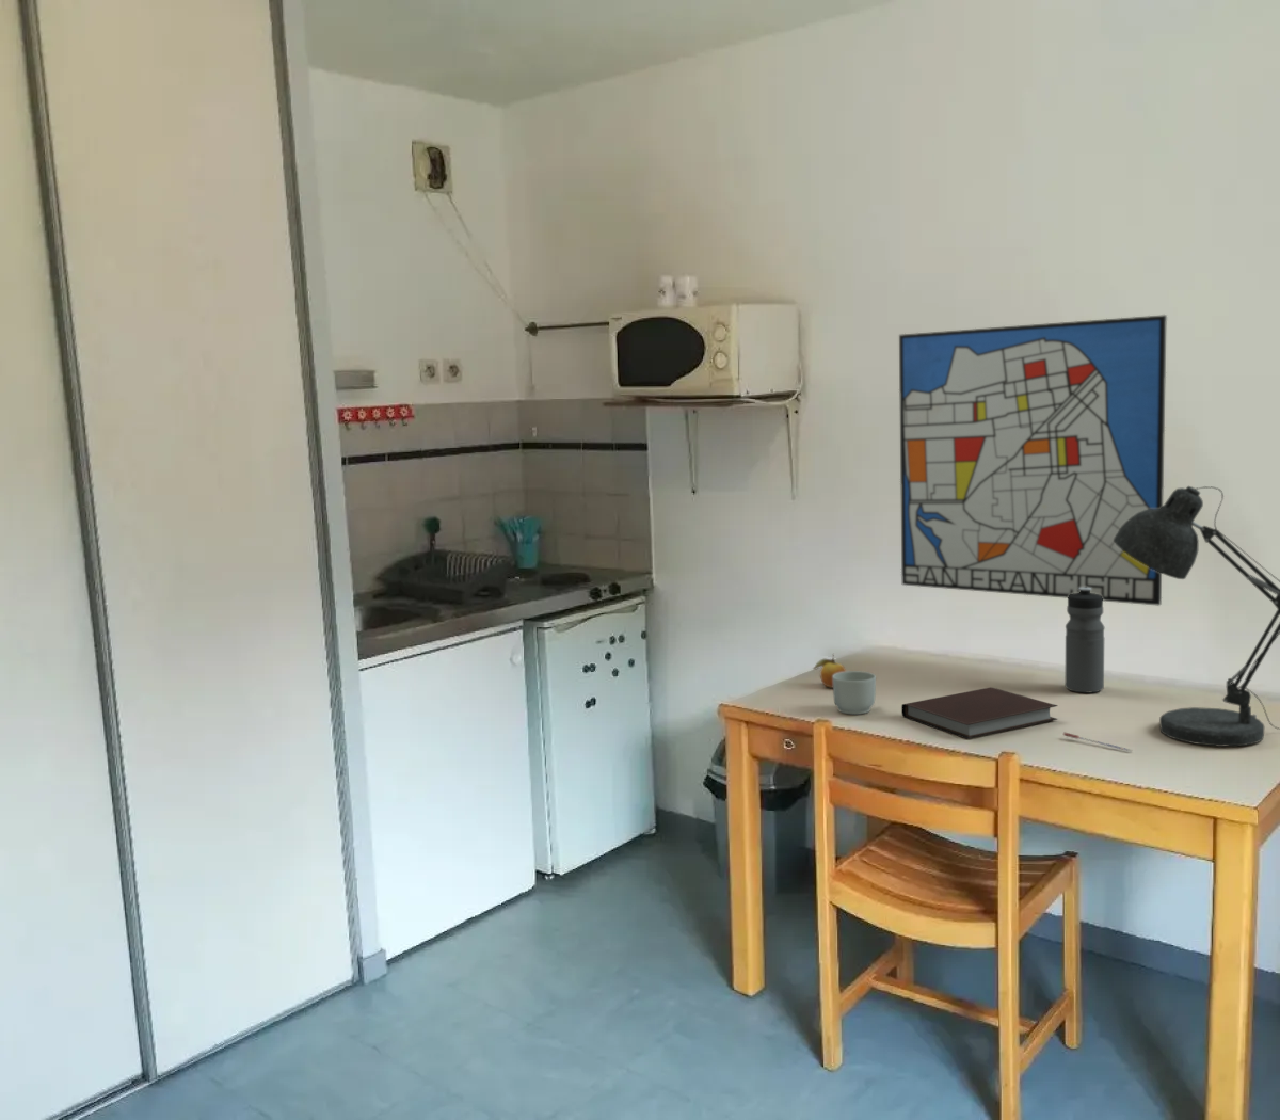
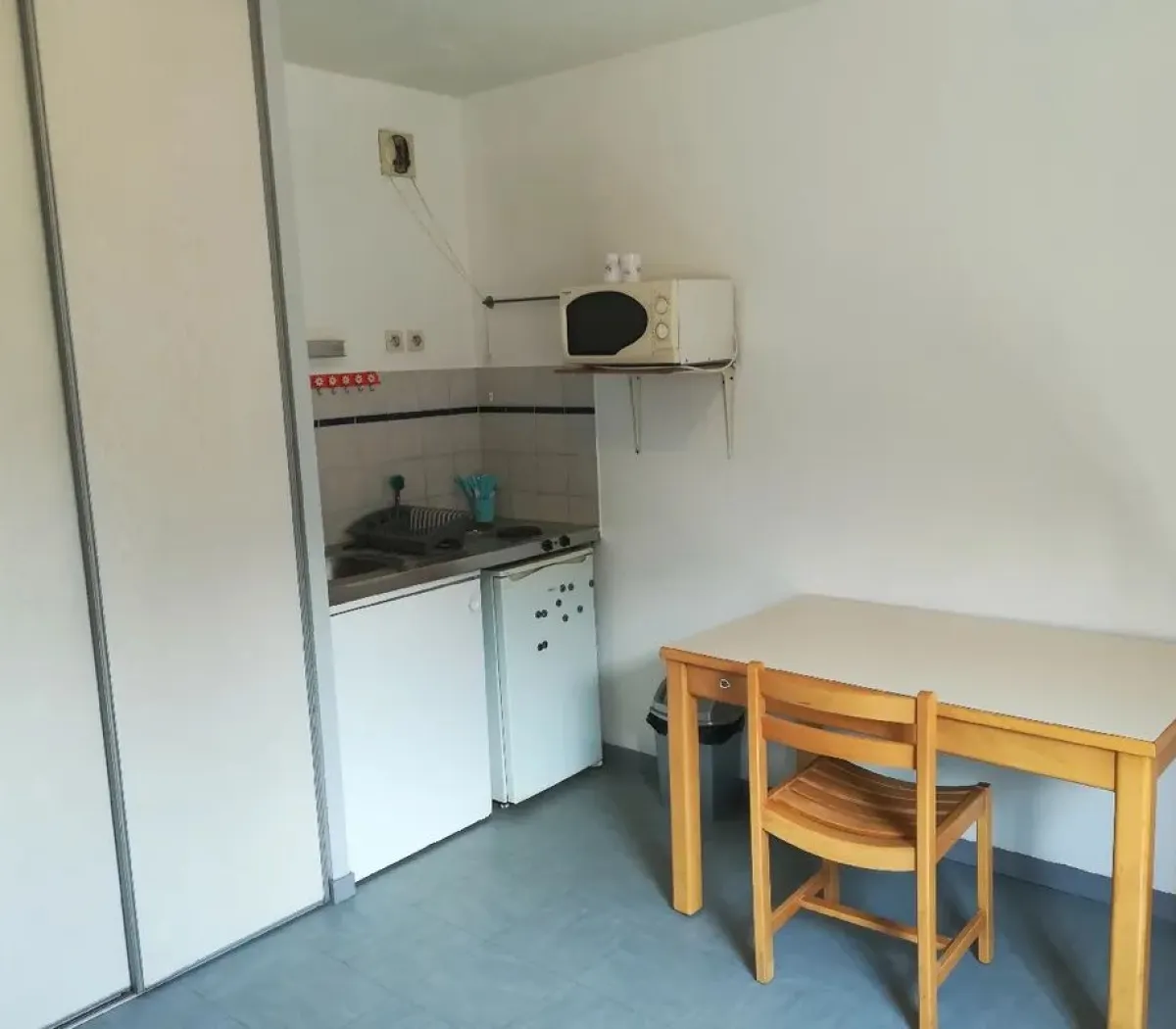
- water bottle (1084, 638)
- notebook (979, 711)
- pen (1096, 741)
- mug (858, 691)
- desk lamp (1184, 578)
- wall art (1022, 461)
- fruit (827, 667)
